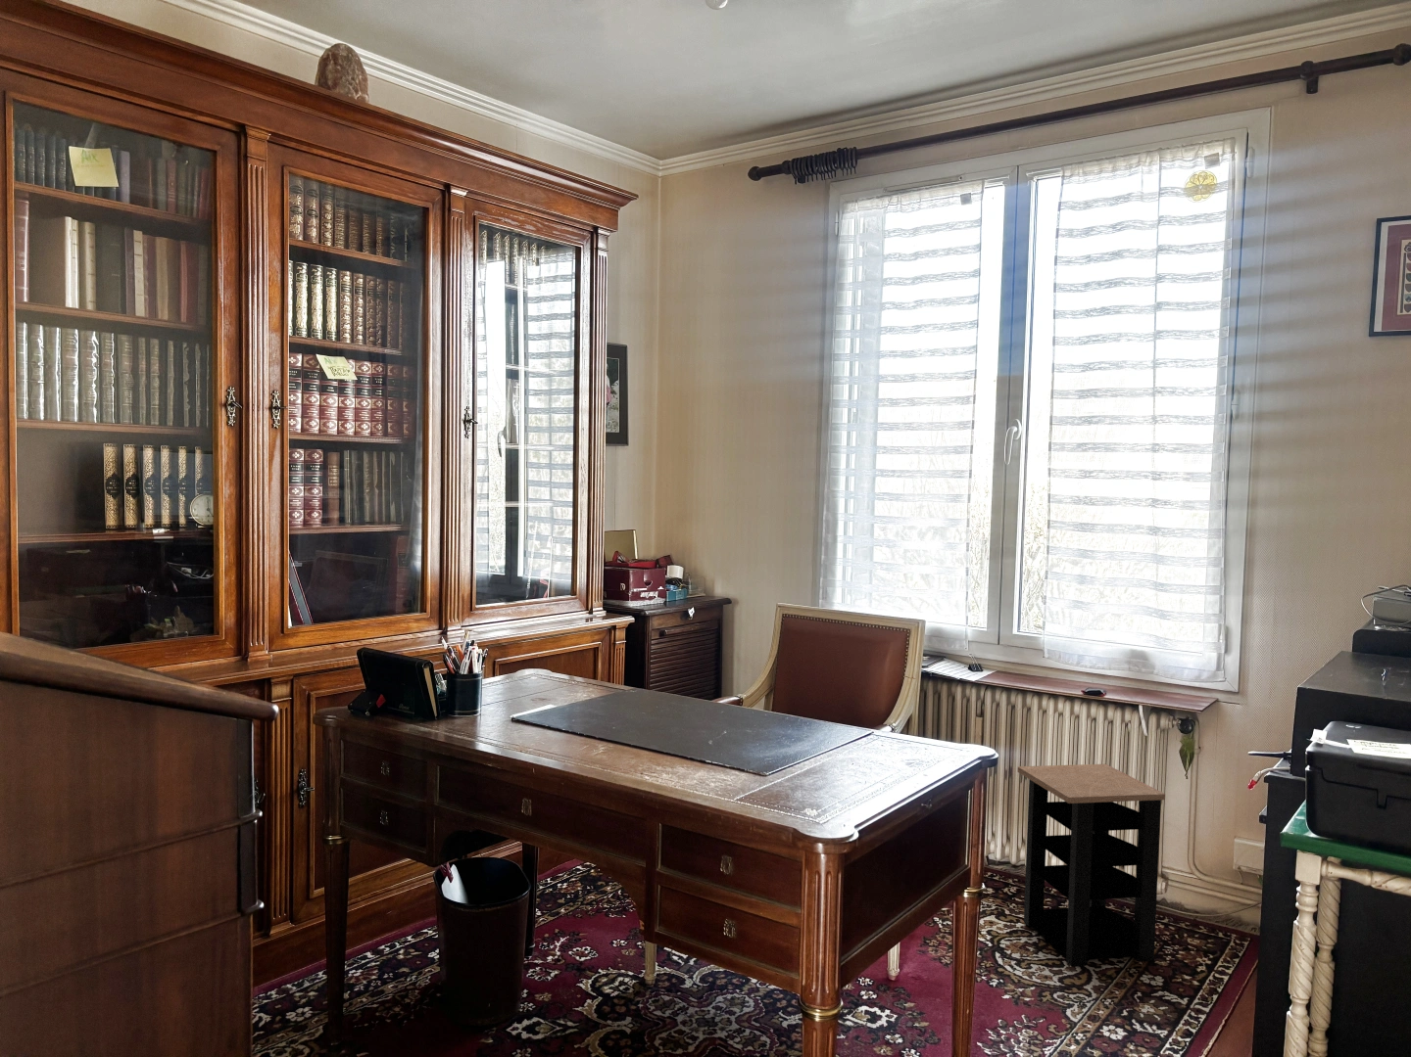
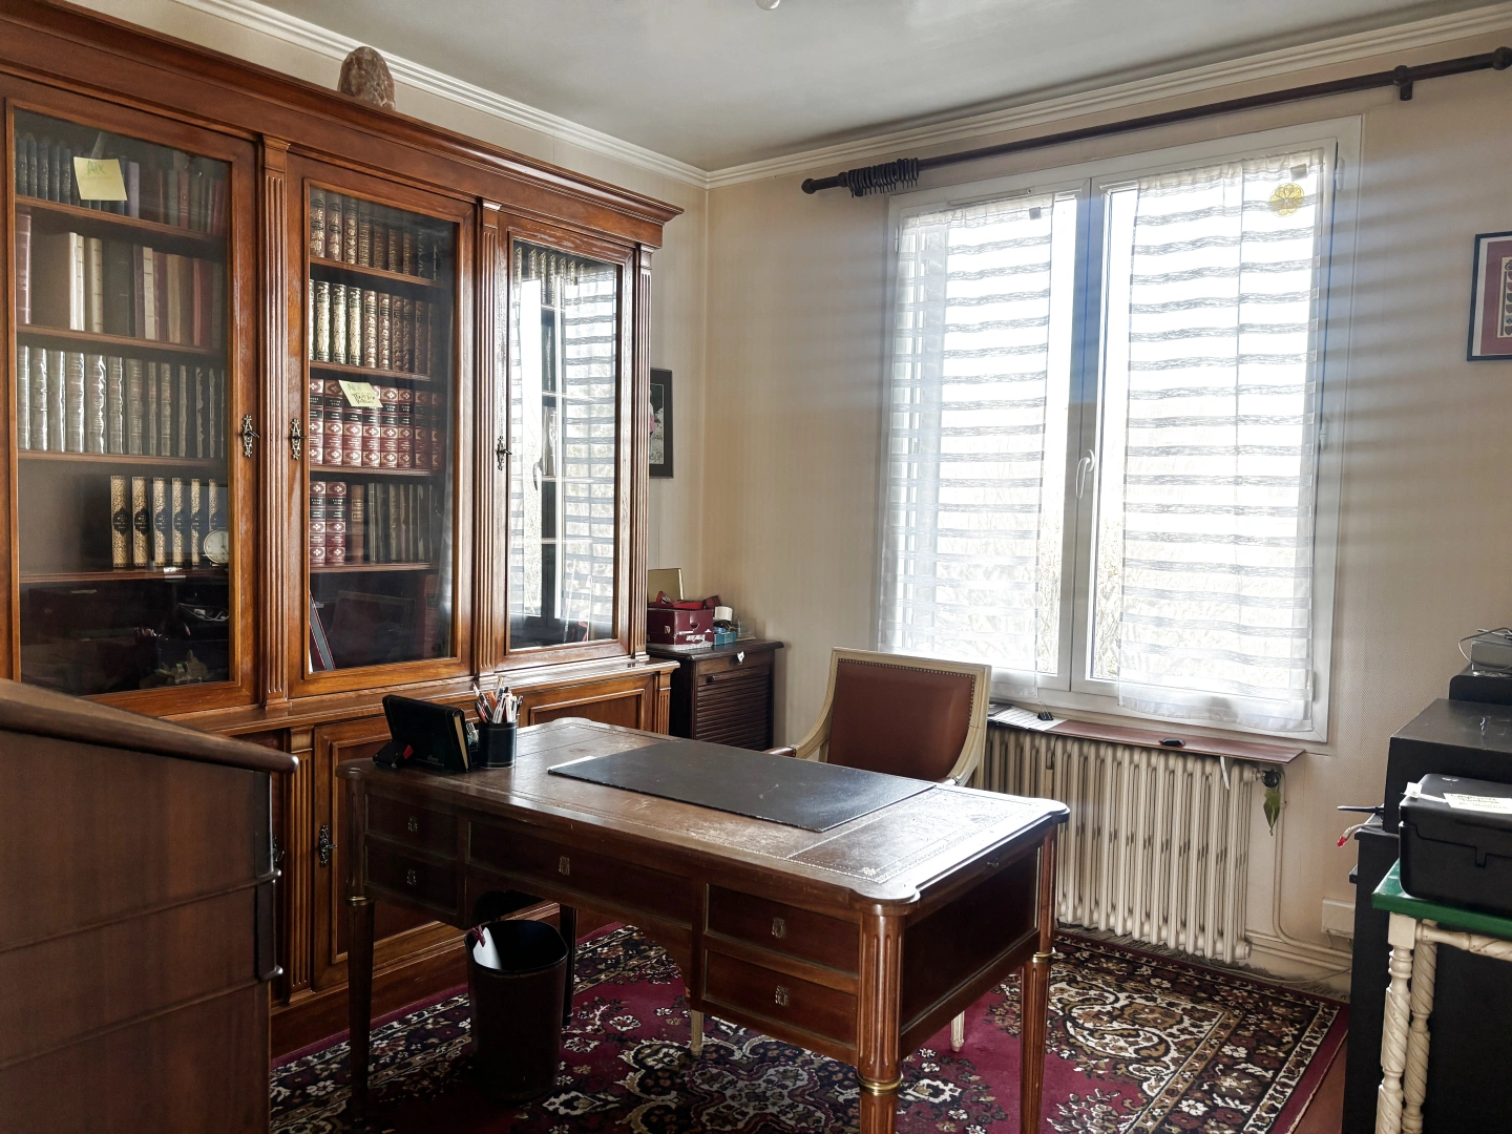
- side table (1087, 860)
